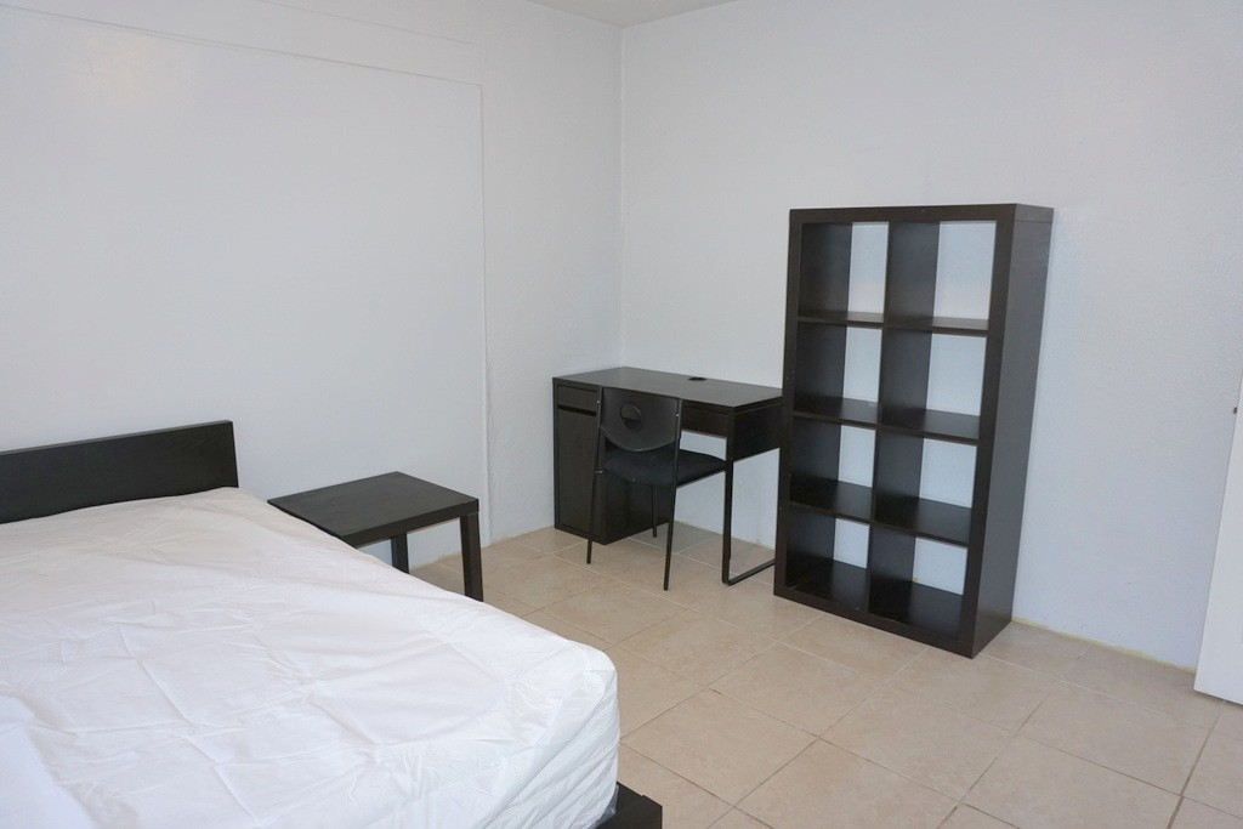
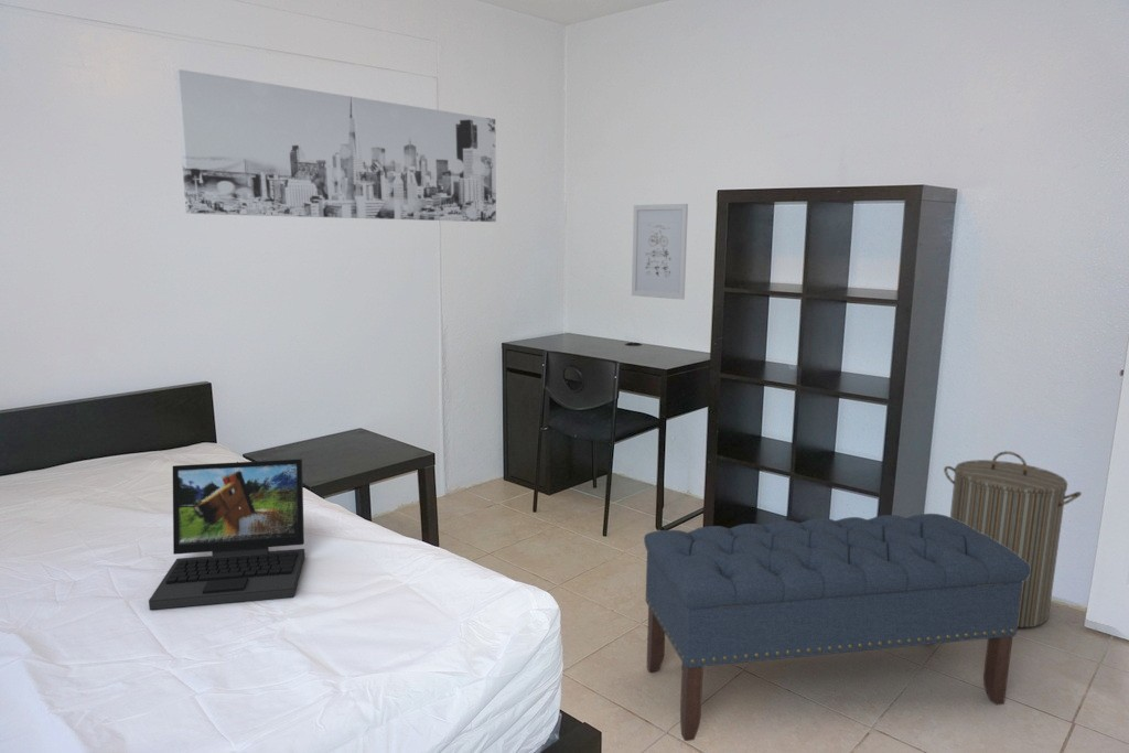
+ wall art (658, 251)
+ laptop (232, 526)
+ bench (824, 612)
+ wall art (363, 159)
+ laundry hamper (1002, 529)
